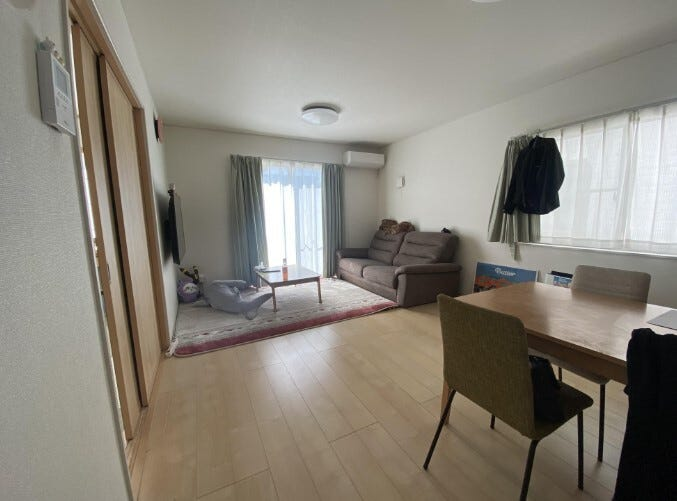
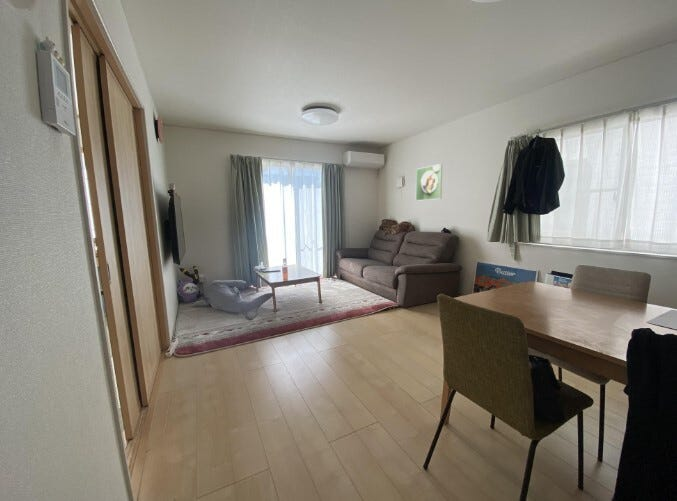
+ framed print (428, 183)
